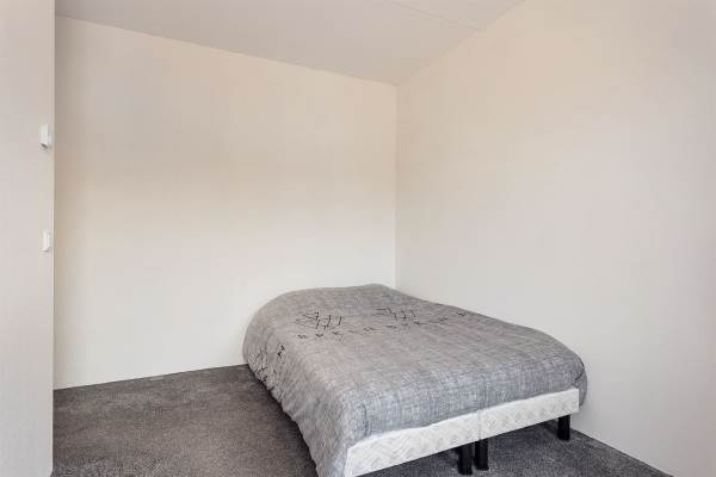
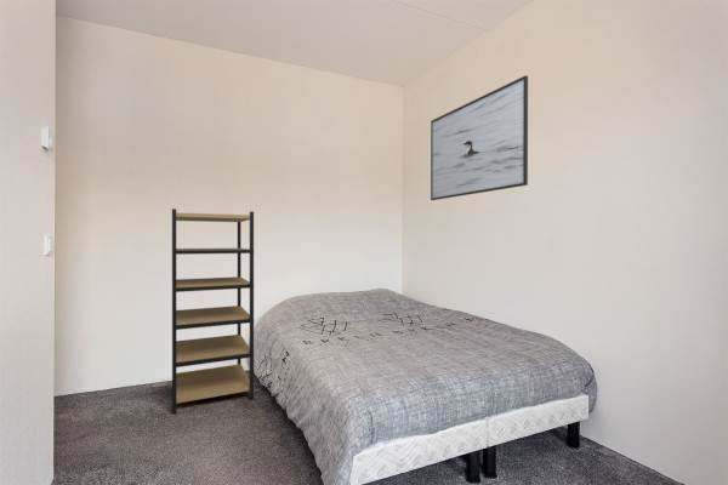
+ shelving unit (210, 308)
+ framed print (471, 148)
